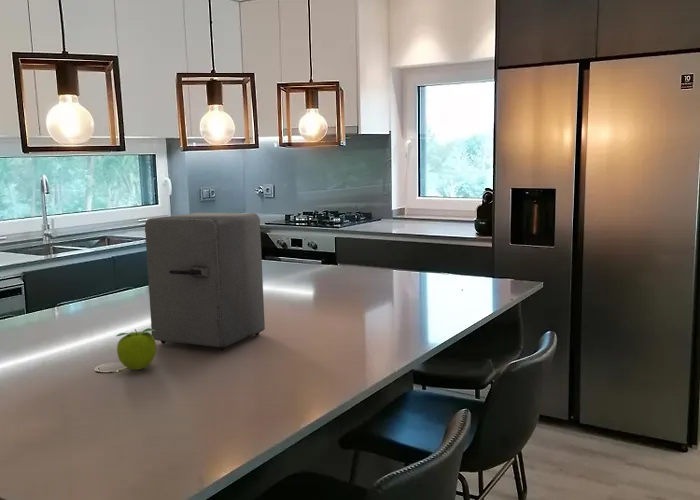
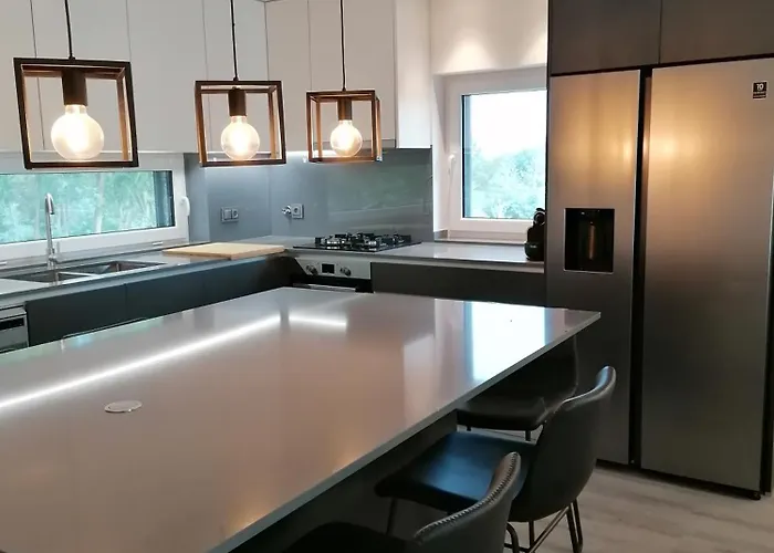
- fruit (137, 348)
- speaker (203, 279)
